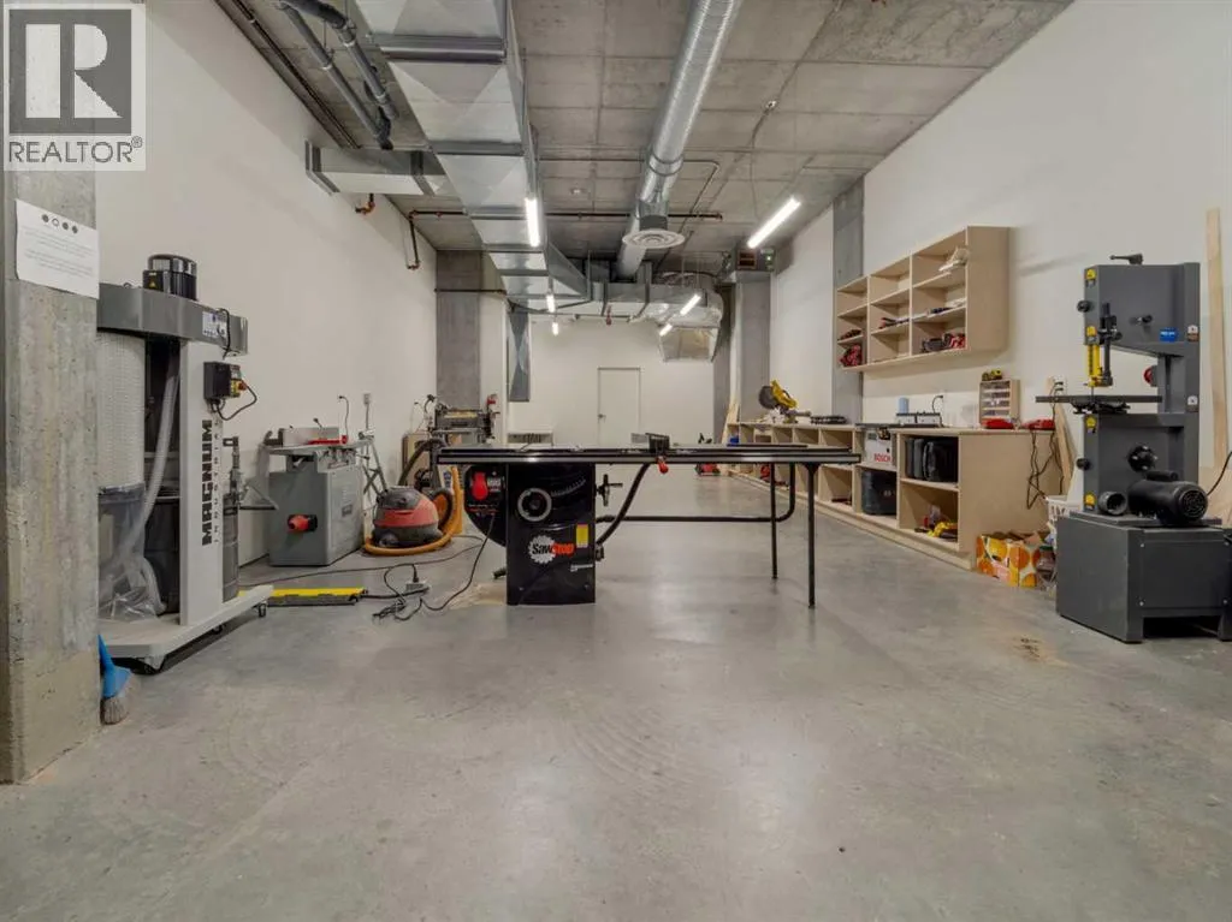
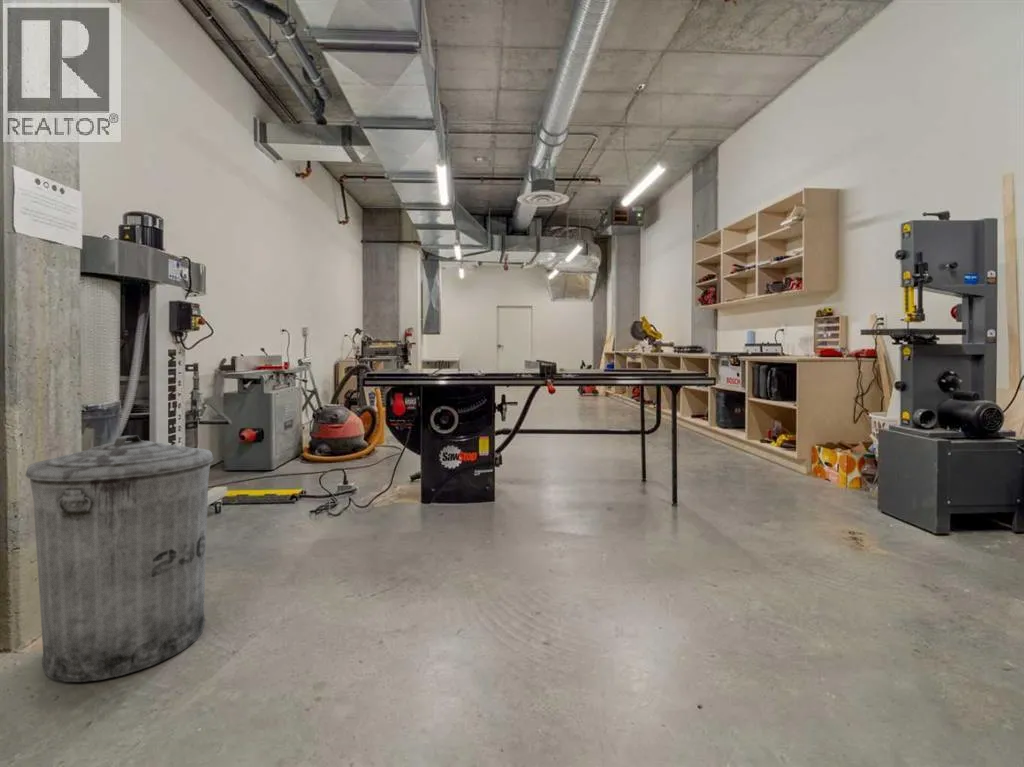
+ trash can (128, 539)
